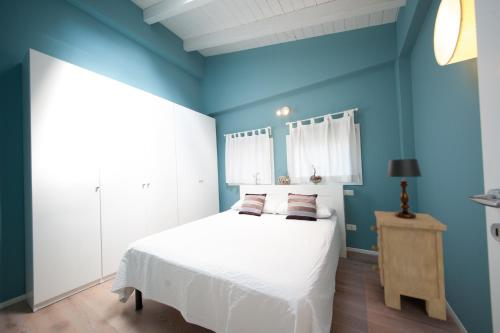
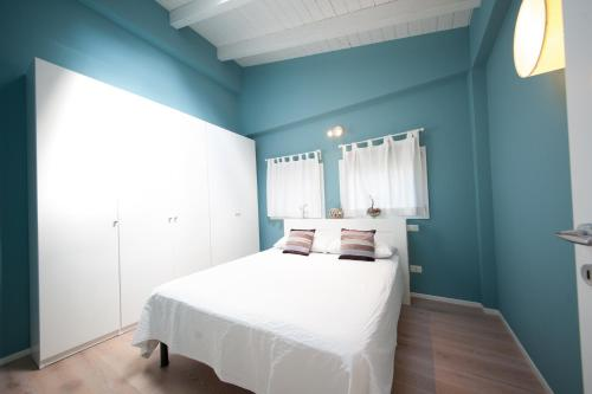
- nightstand (403, 257)
- table lamp (404, 188)
